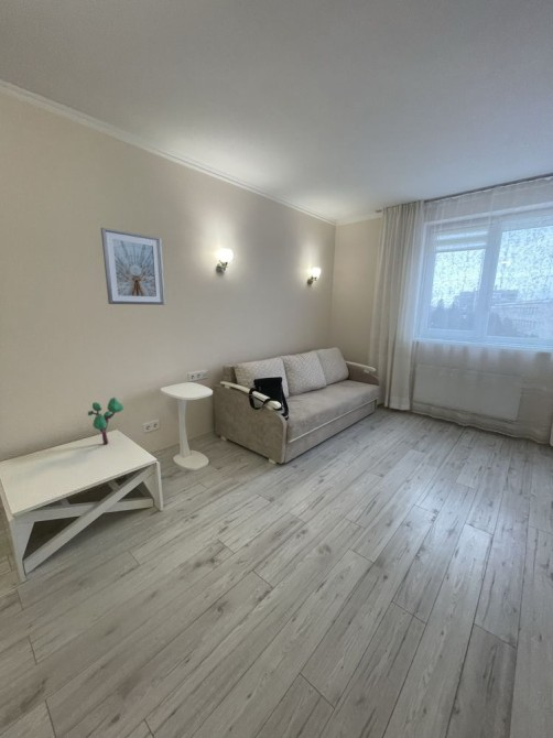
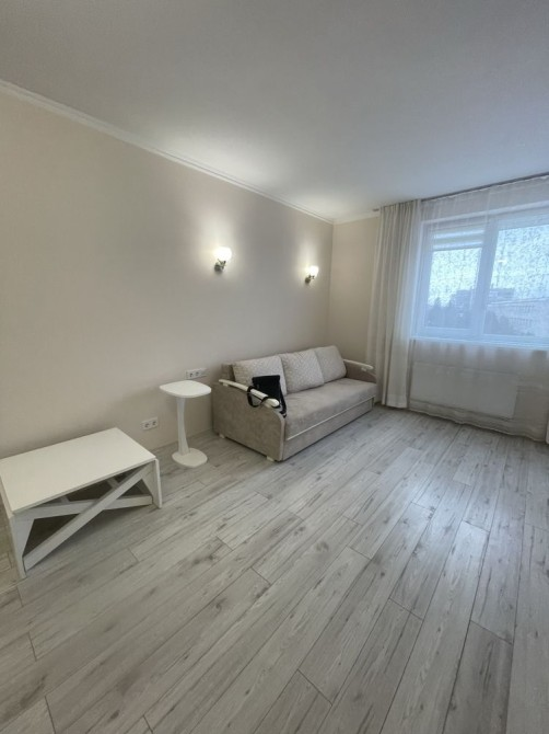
- picture frame (135, 269)
- plant (107, 421)
